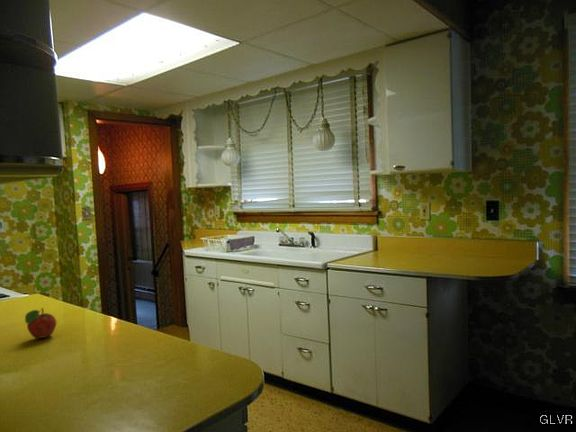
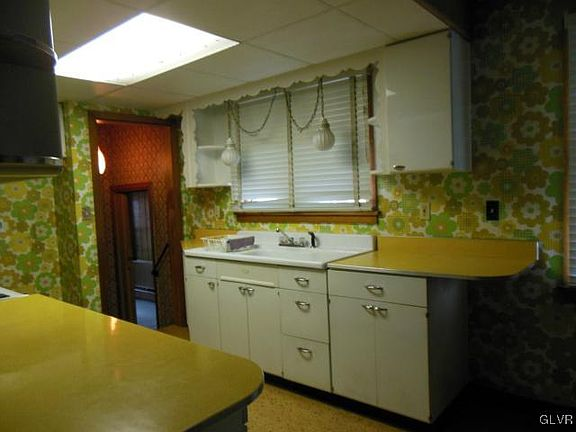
- fruit (40, 323)
